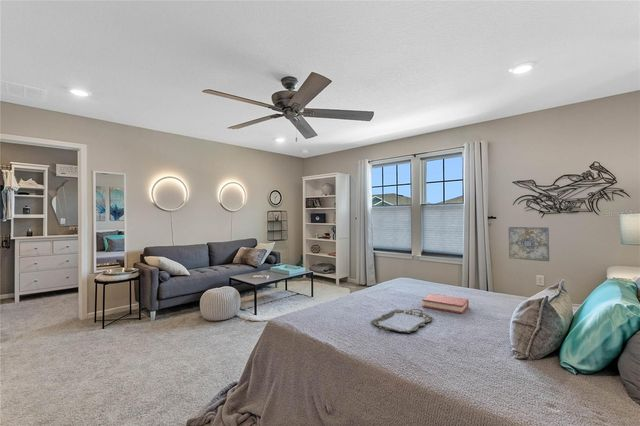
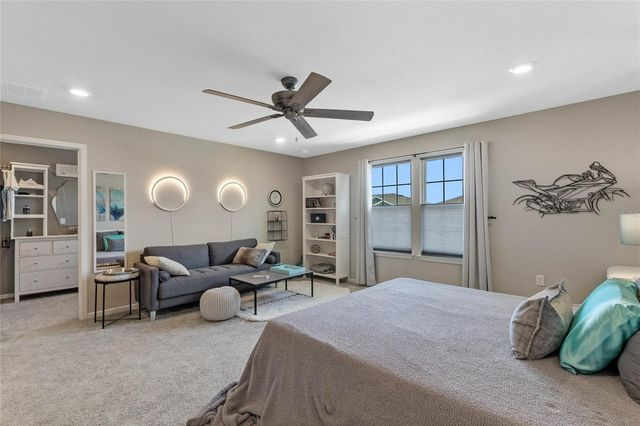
- wall art (528, 243)
- serving tray (401, 313)
- hardback book (445, 302)
